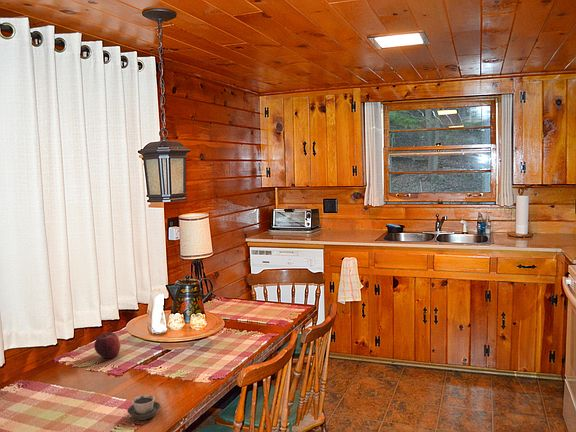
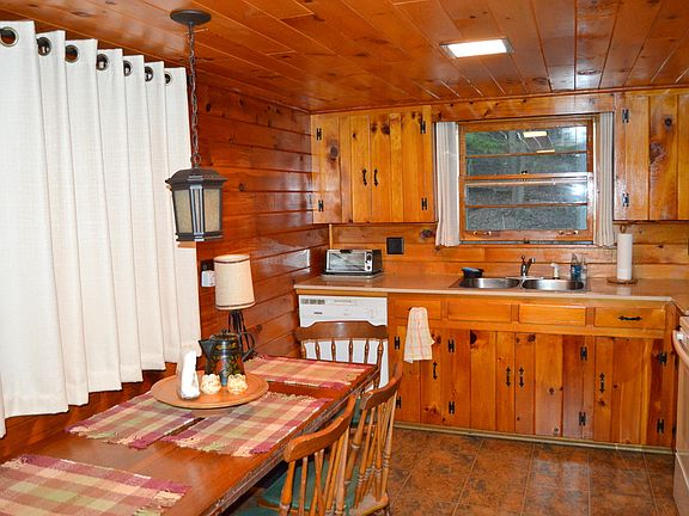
- cup (143, 407)
- fruit (107, 345)
